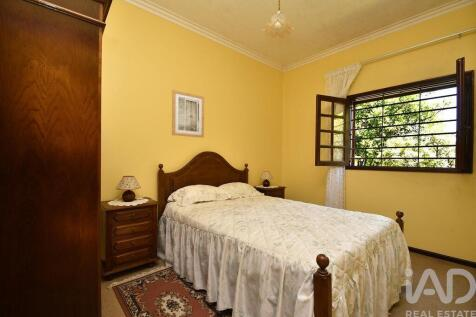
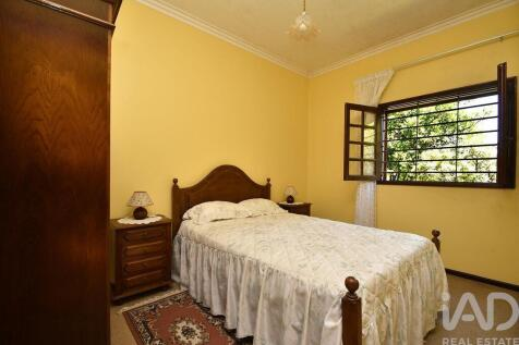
- wall art (188, 114)
